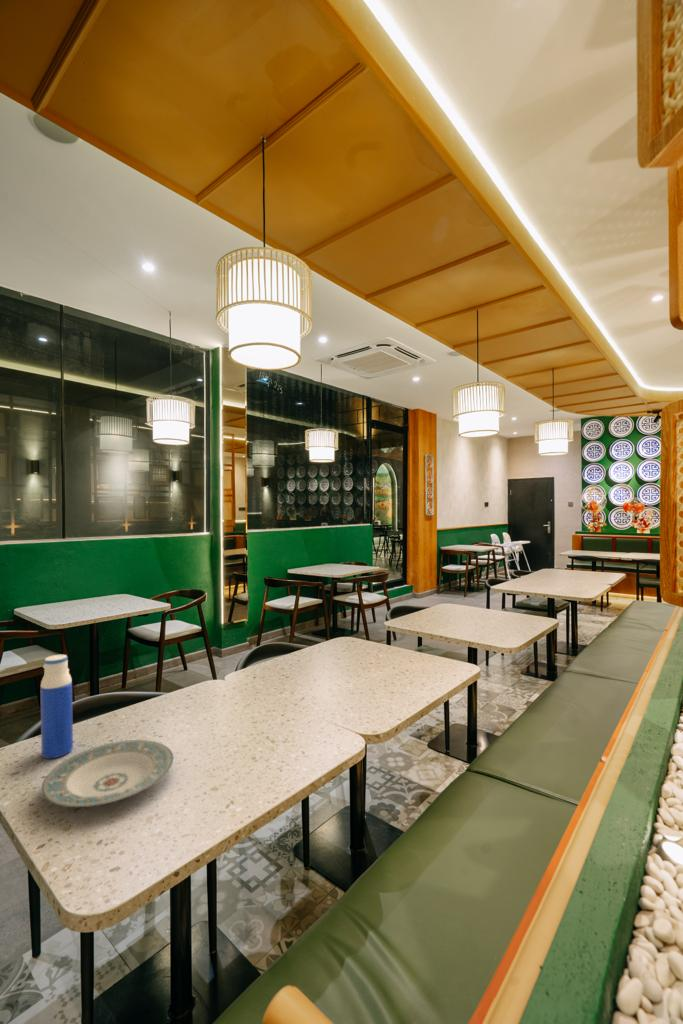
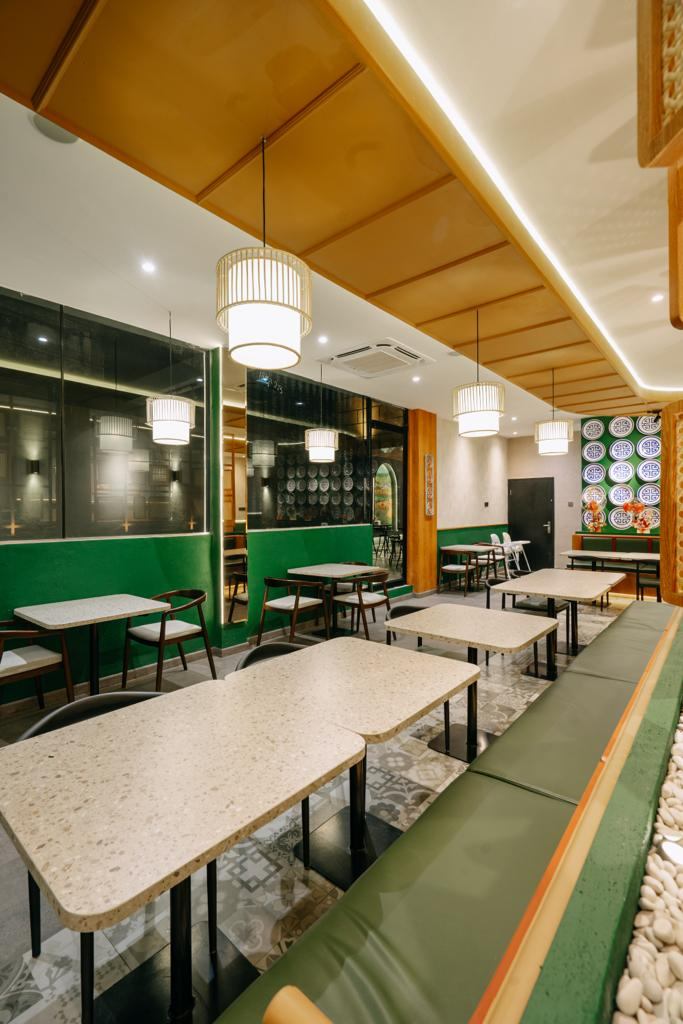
- plate (111, 776)
- water bottle (56, 704)
